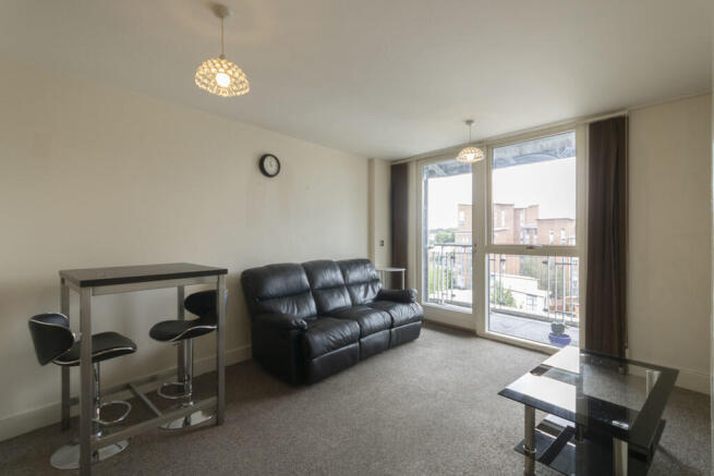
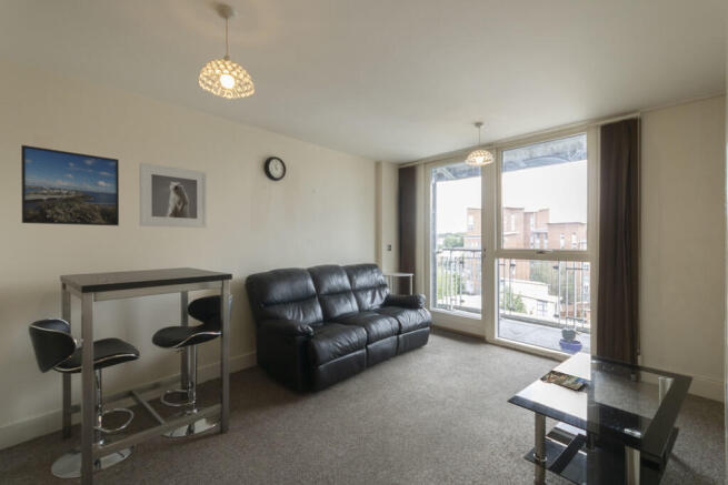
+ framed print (73, 189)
+ magazine (557, 376)
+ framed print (174, 196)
